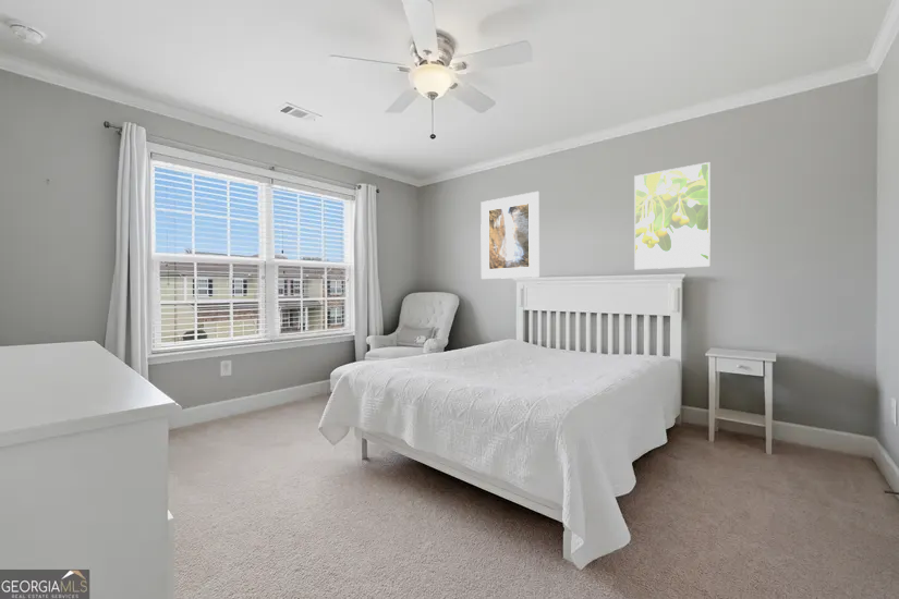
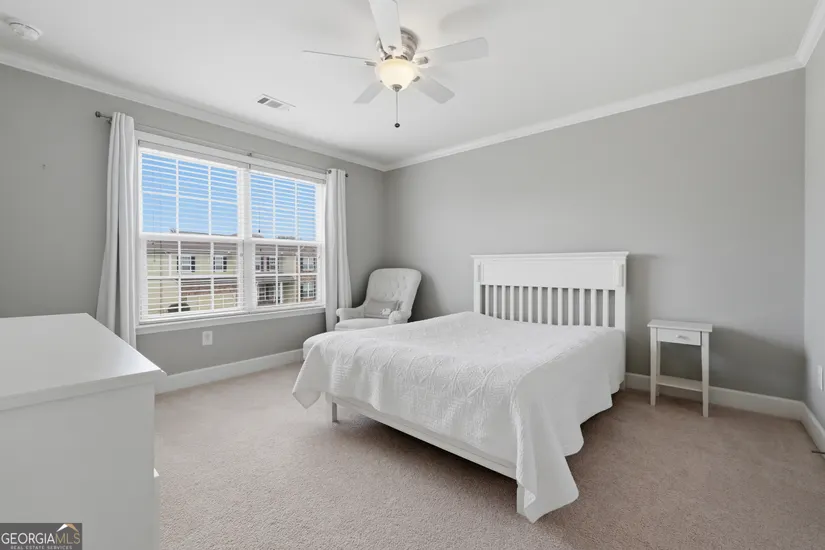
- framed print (670, 219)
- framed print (508, 237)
